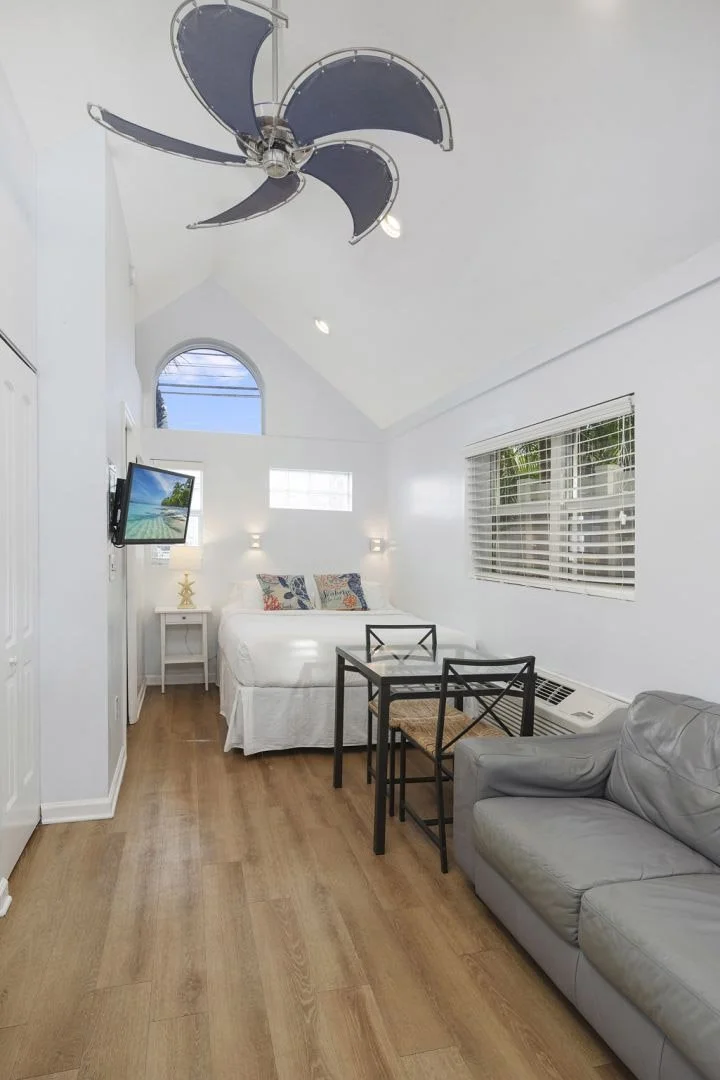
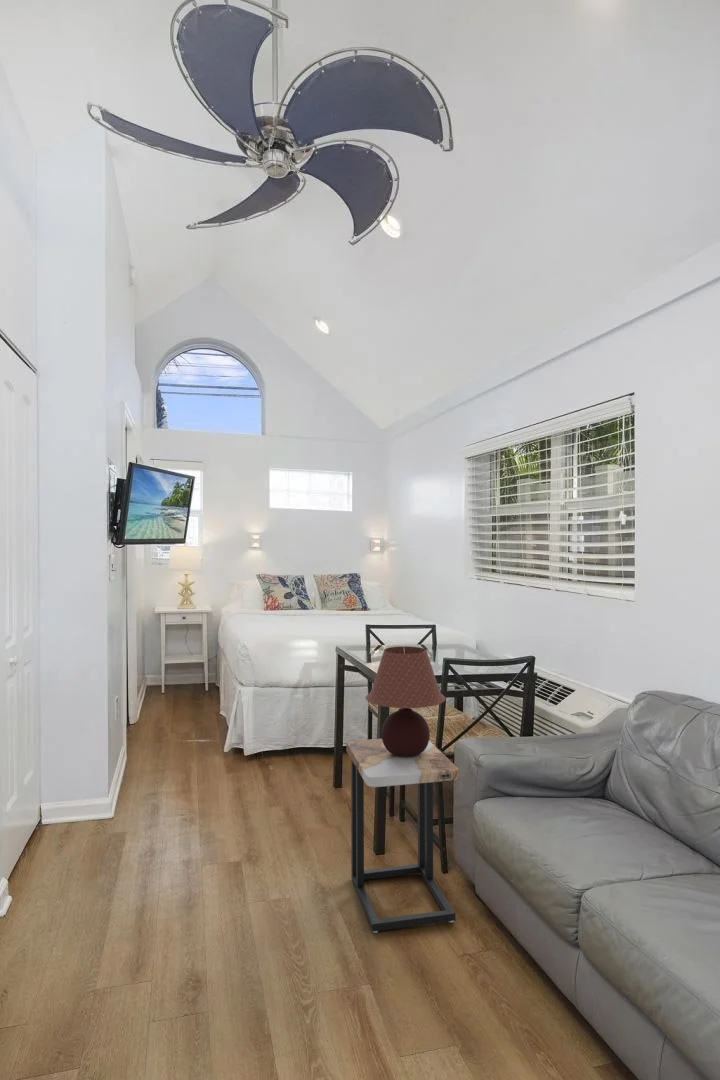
+ table lamp (405, 700)
+ side table (418, 826)
